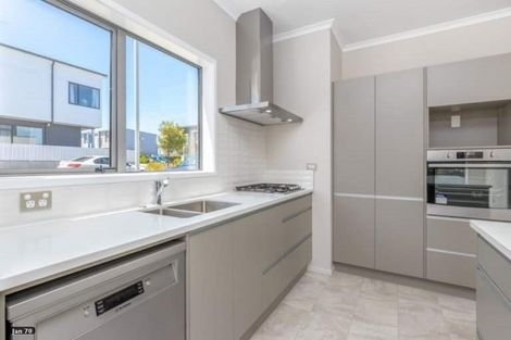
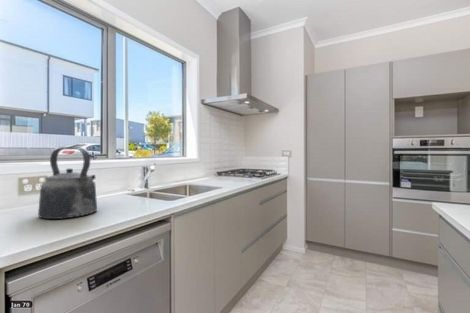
+ kettle (72, 180)
